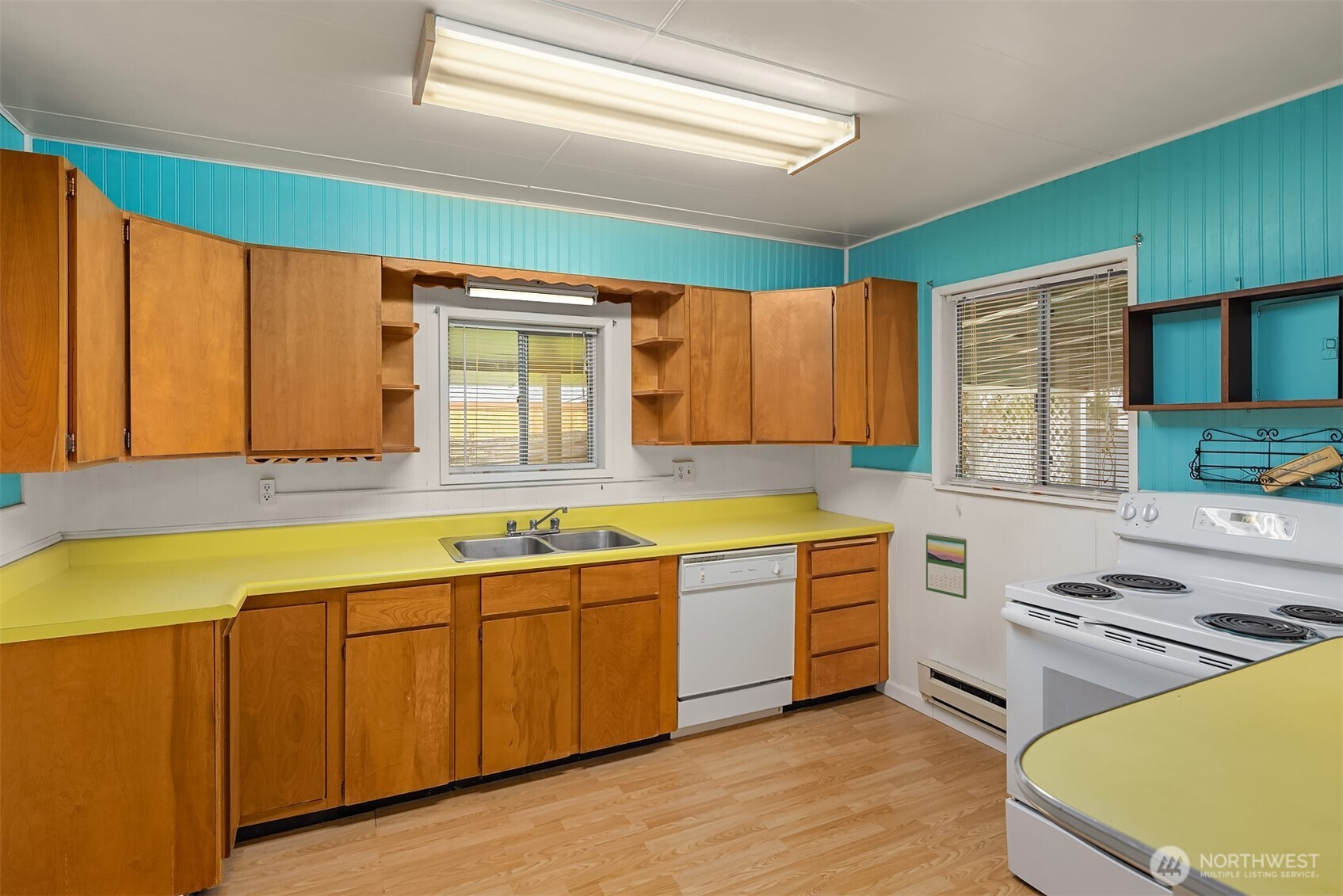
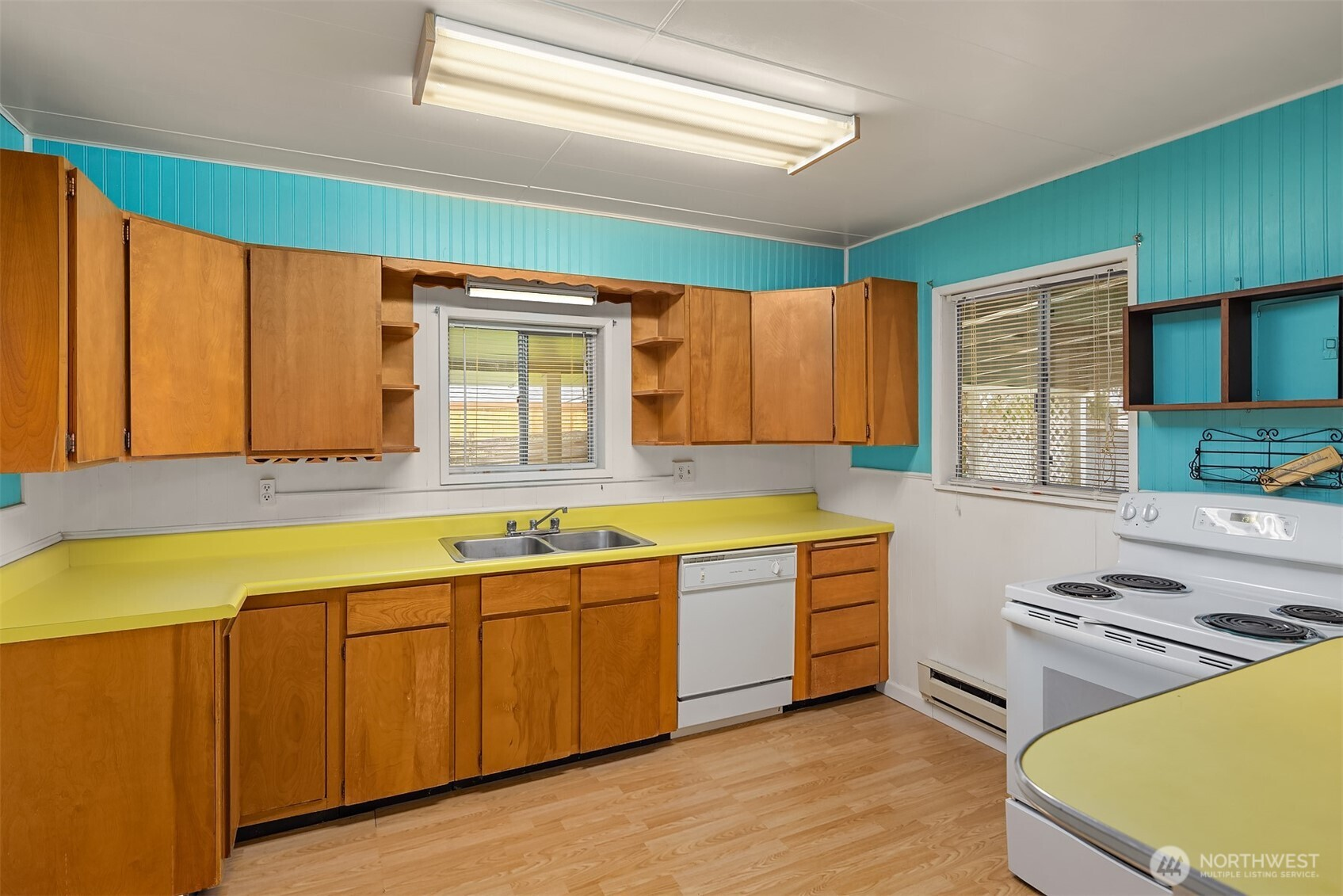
- calendar (945, 564)
